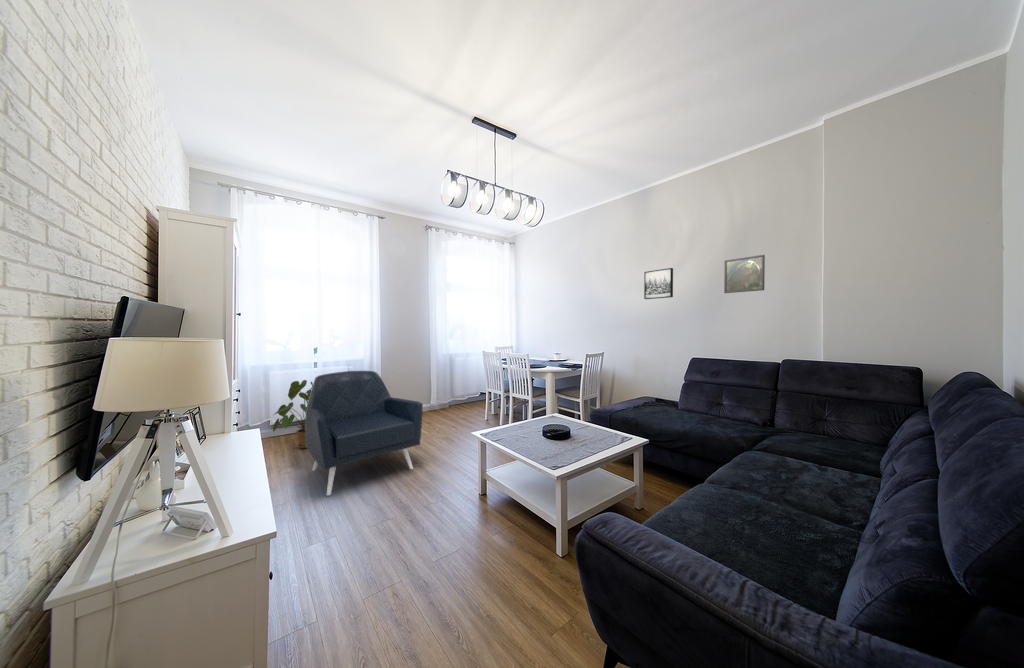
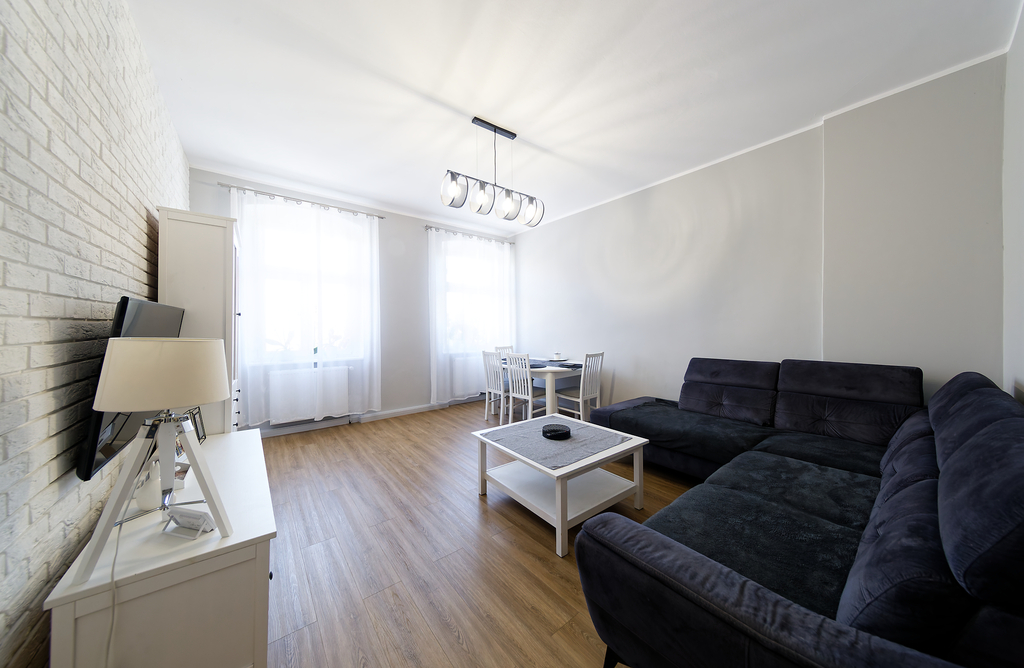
- armchair (360, 421)
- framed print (743, 274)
- wall art (658, 284)
- house plant (306, 408)
